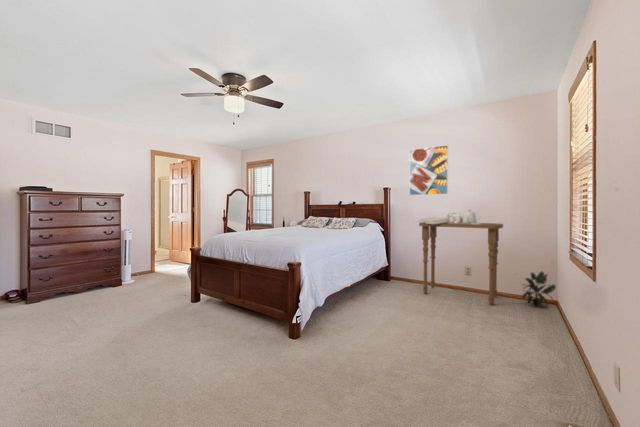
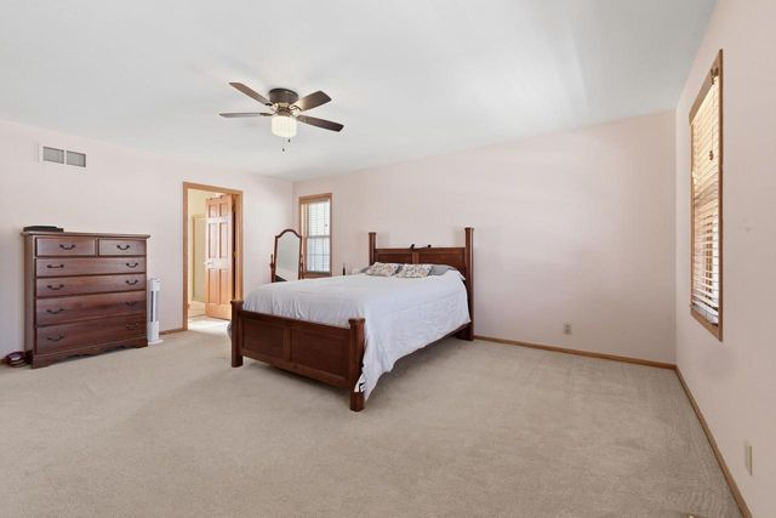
- side table (435, 257)
- potted plant (534, 288)
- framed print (428, 171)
